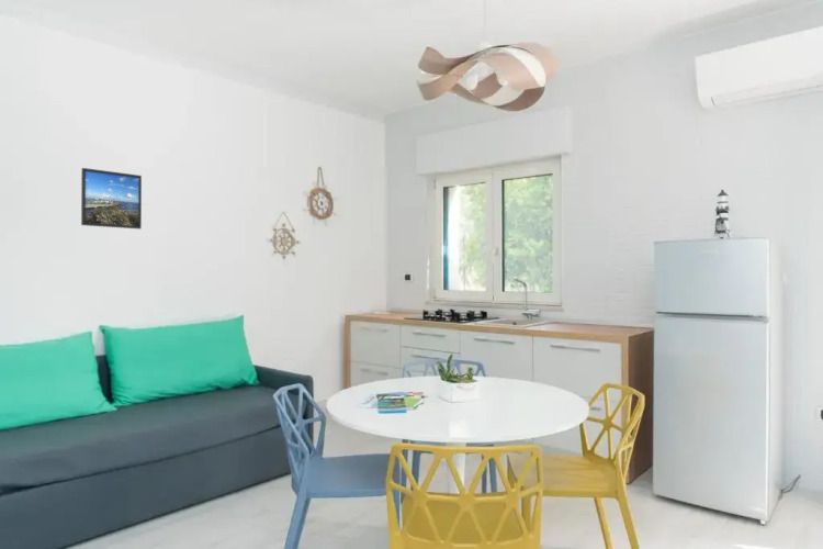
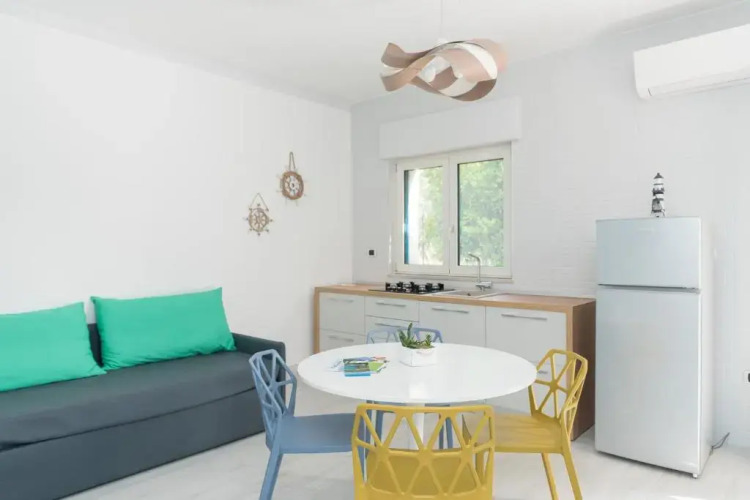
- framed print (112, 199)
